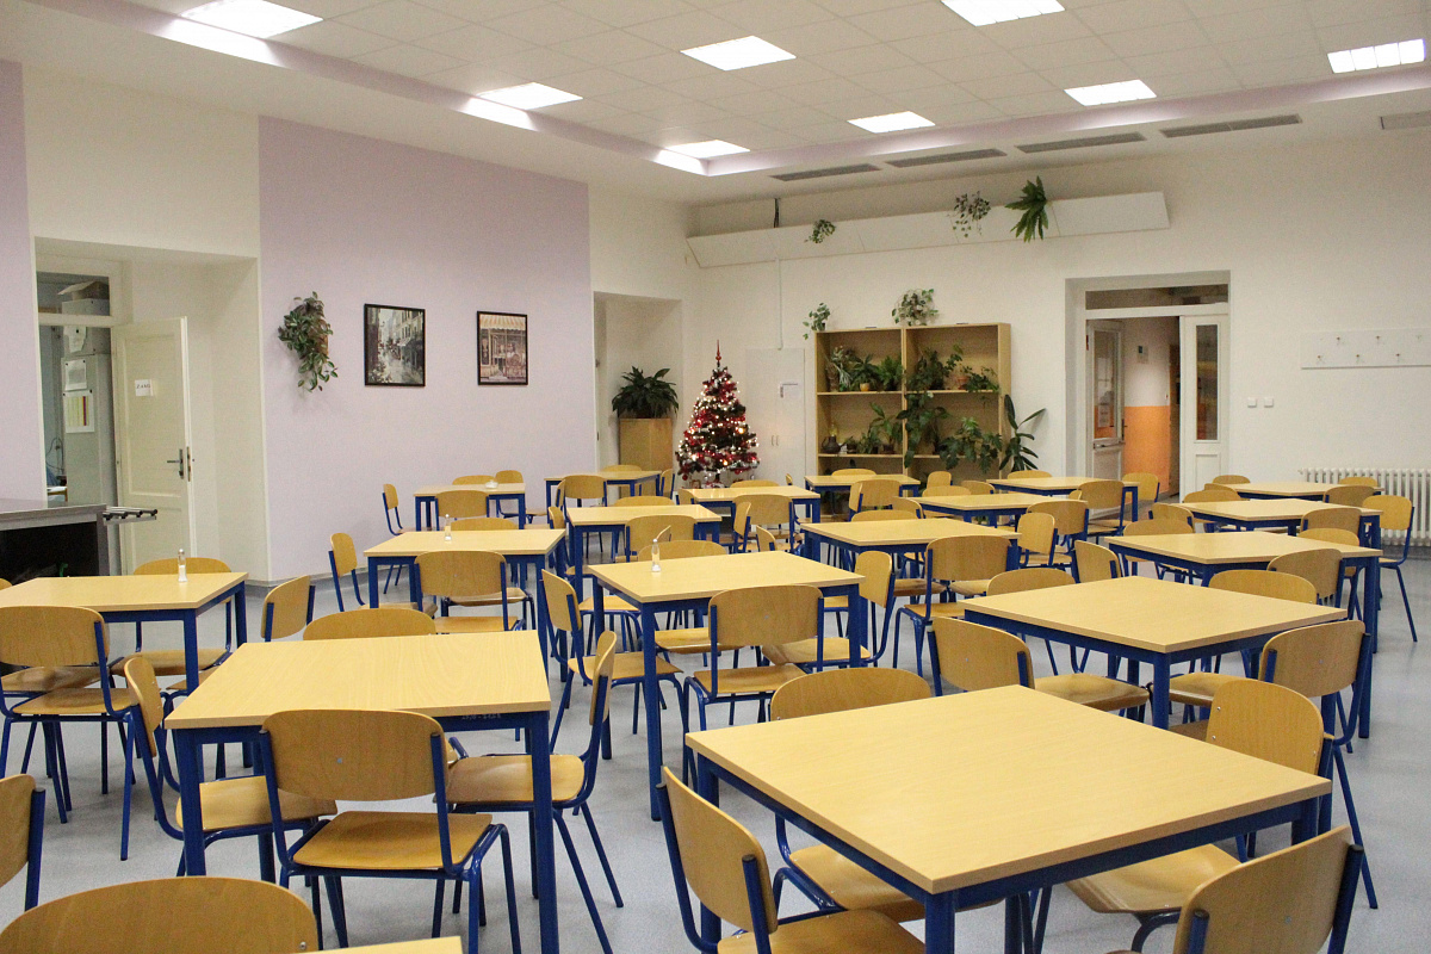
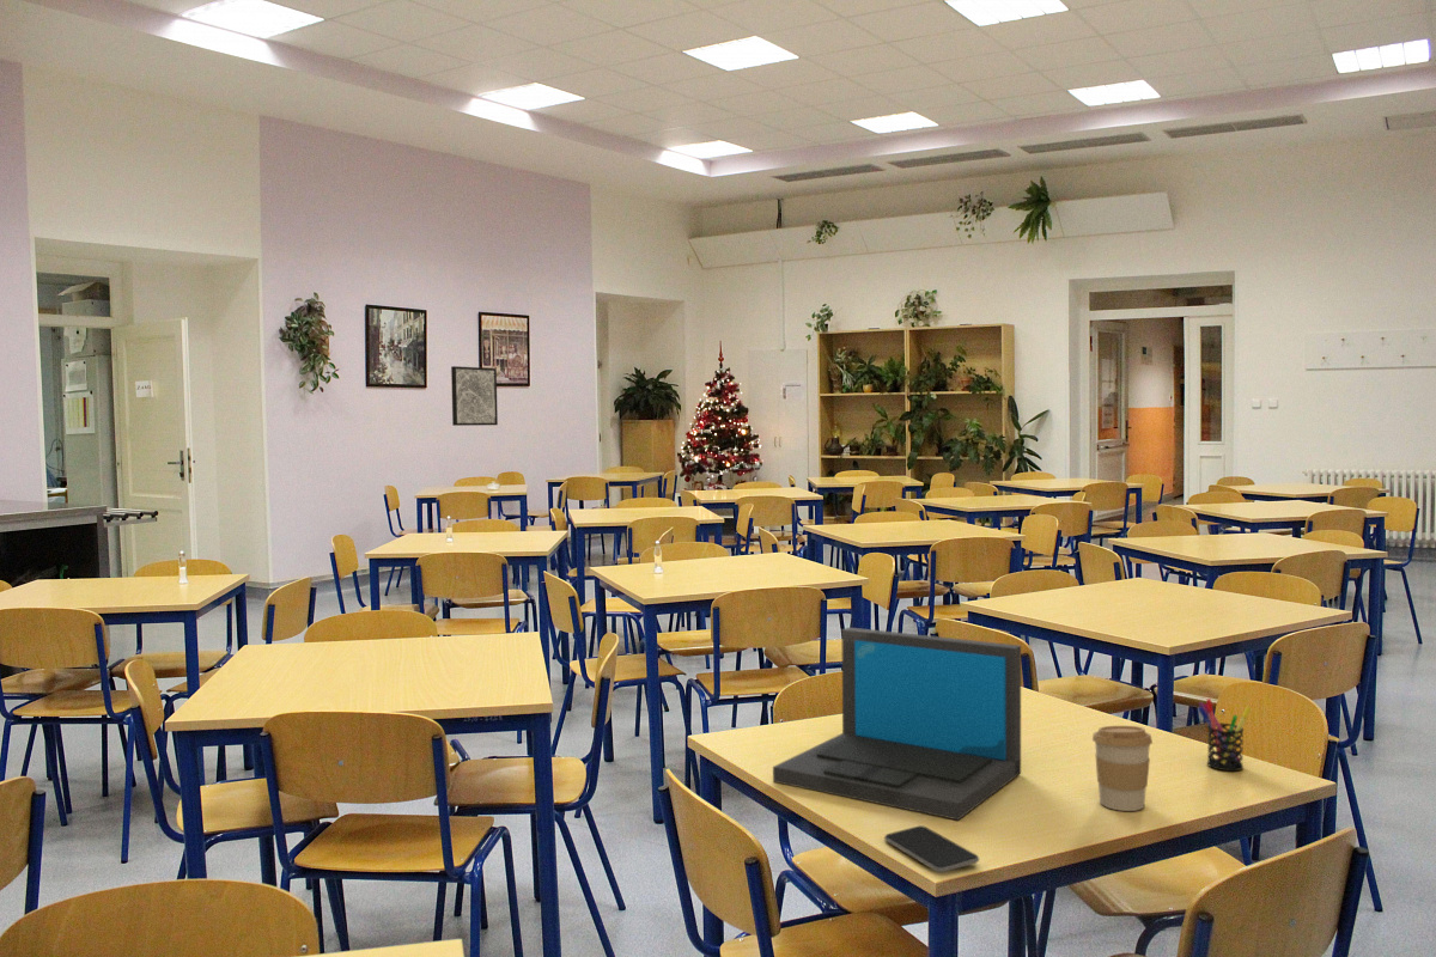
+ coffee cup (1121, 764)
+ laptop (898, 713)
+ wall art (474, 396)
+ smartphone (930, 847)
+ pen holder (1224, 733)
